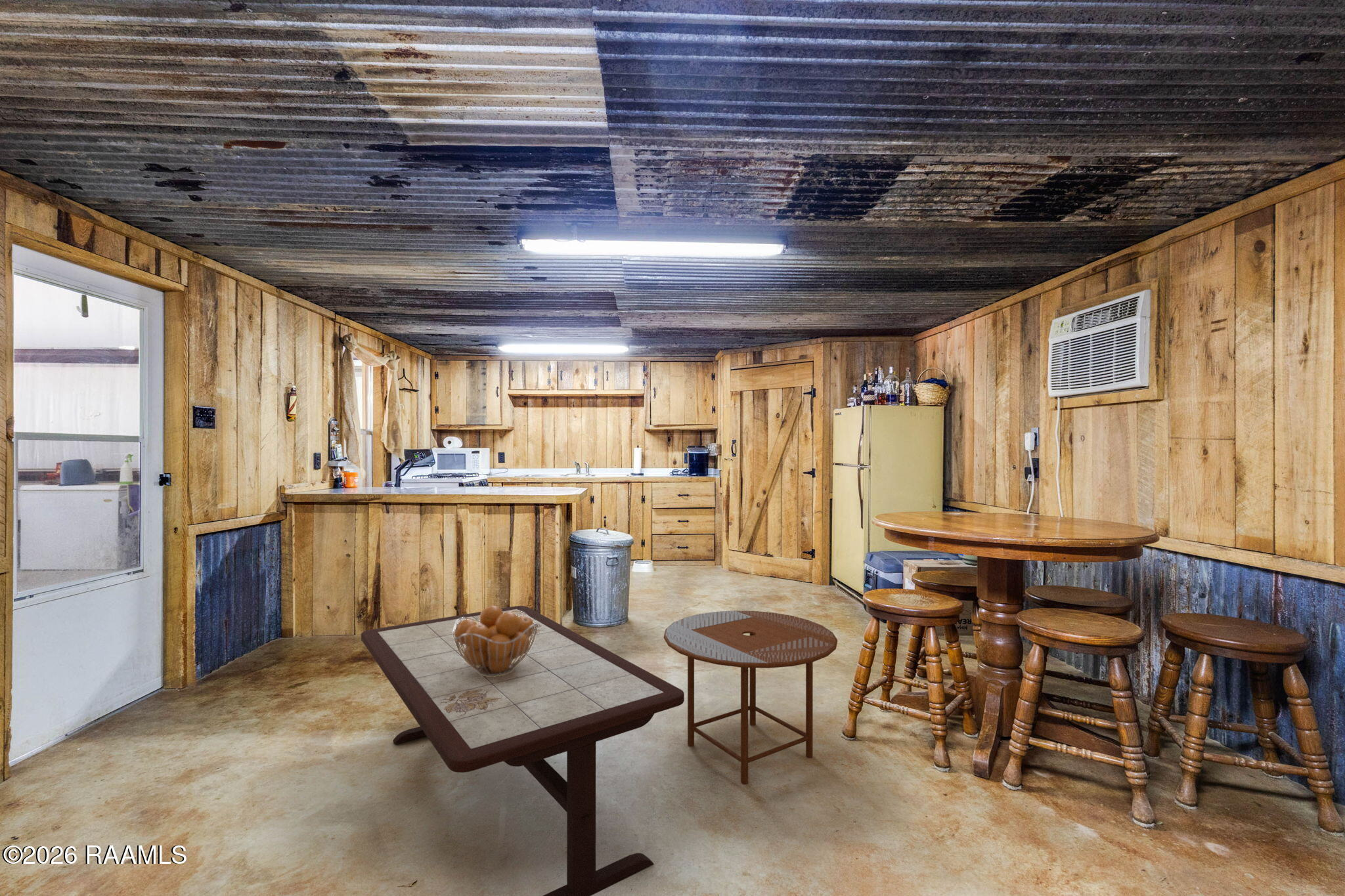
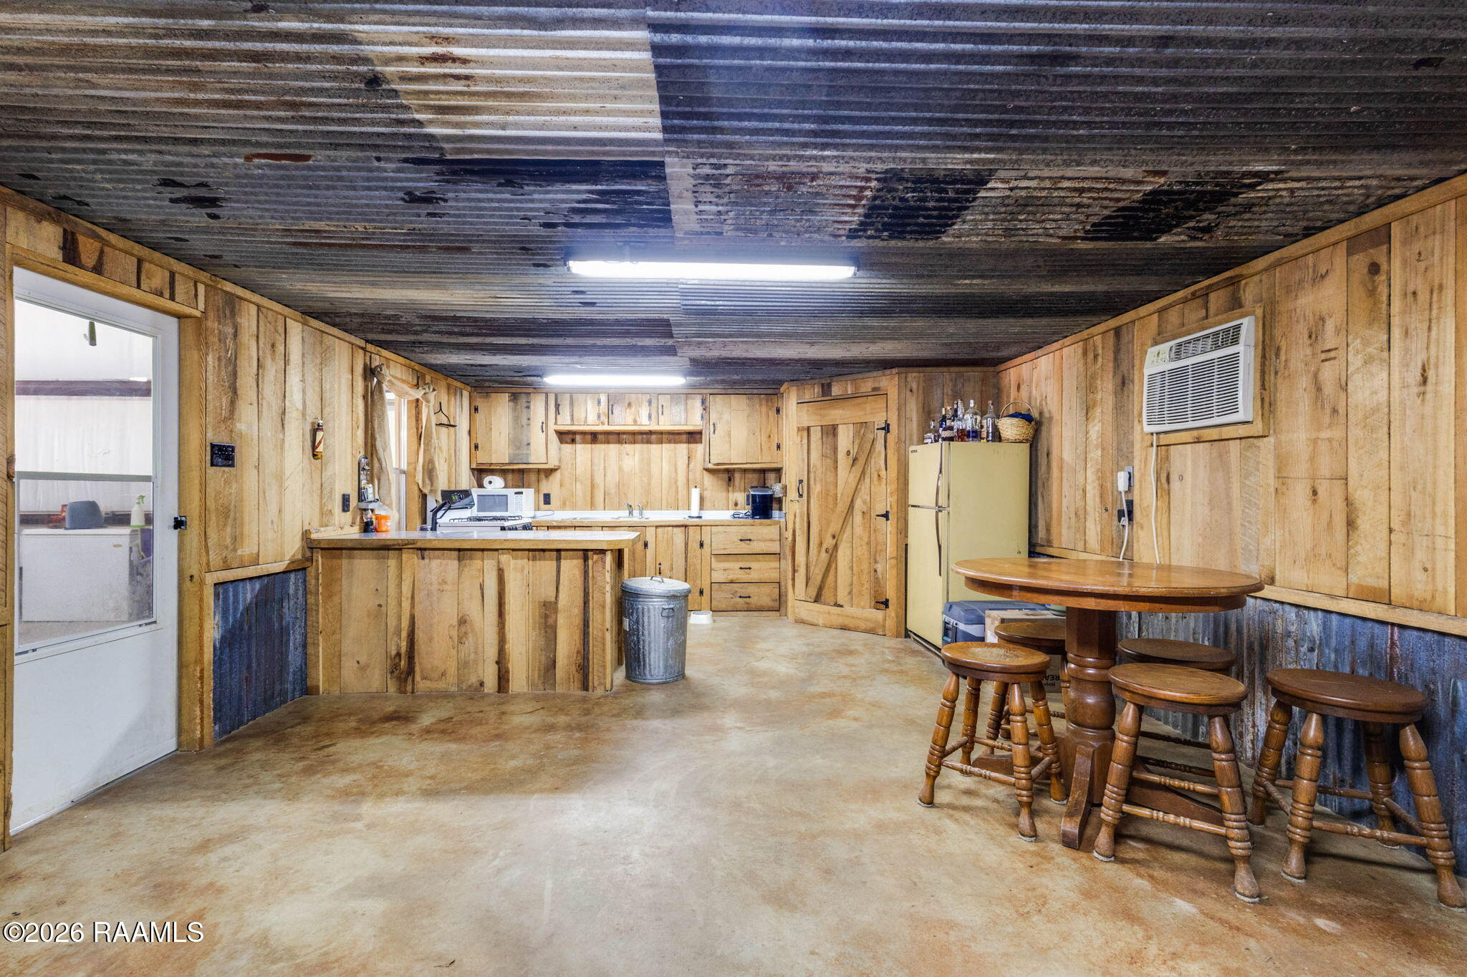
- coffee table (500, 725)
- side table (750, 691)
- fruit basket (496, 639)
